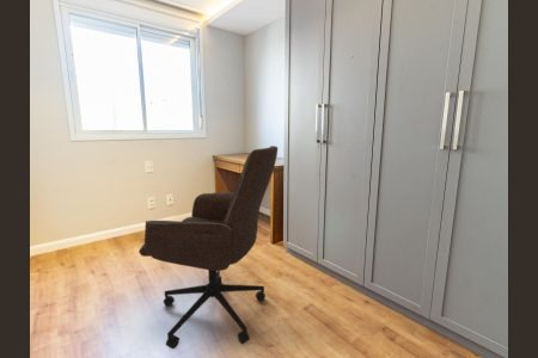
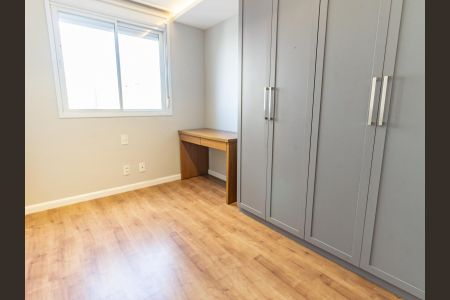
- office chair (214, 234)
